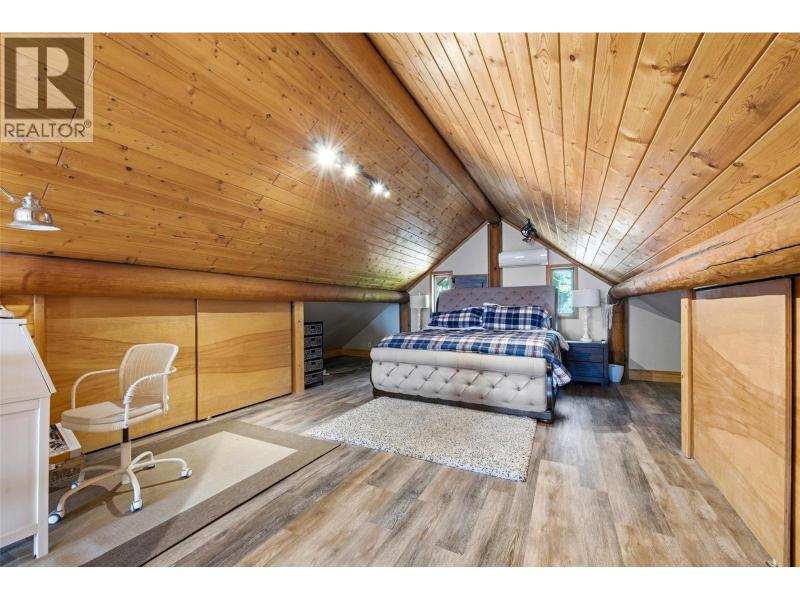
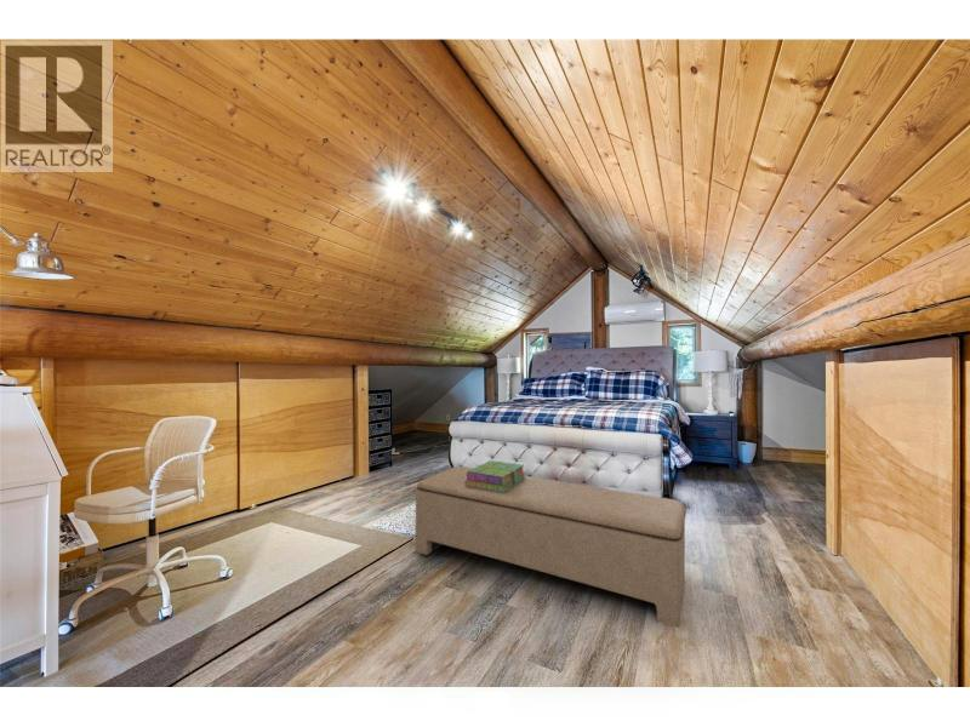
+ stack of books (496, 474)
+ bench (540, 527)
